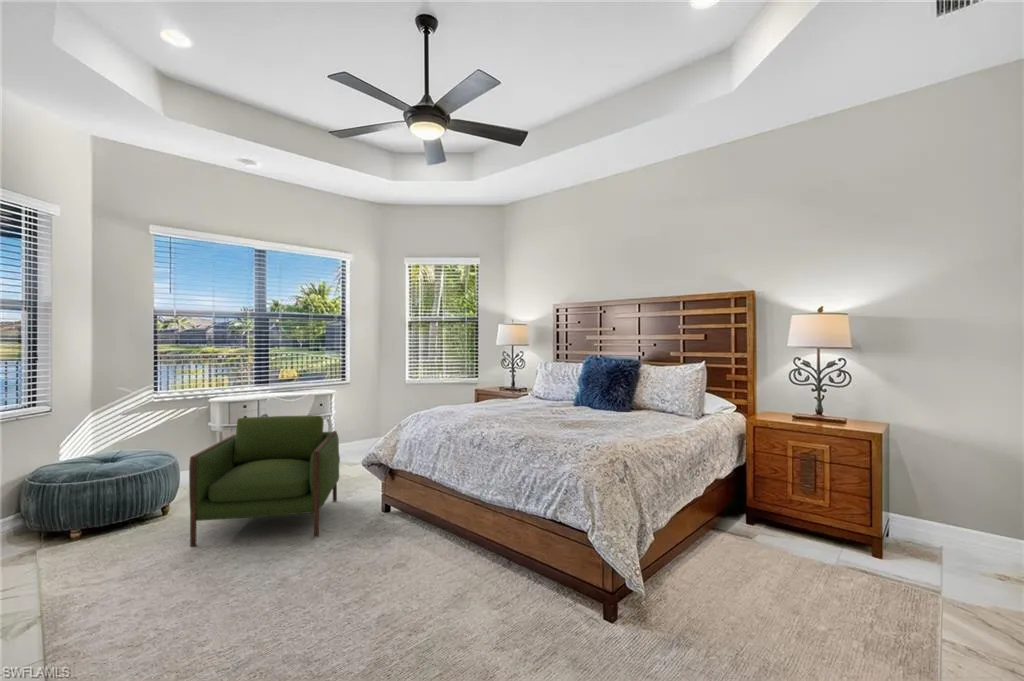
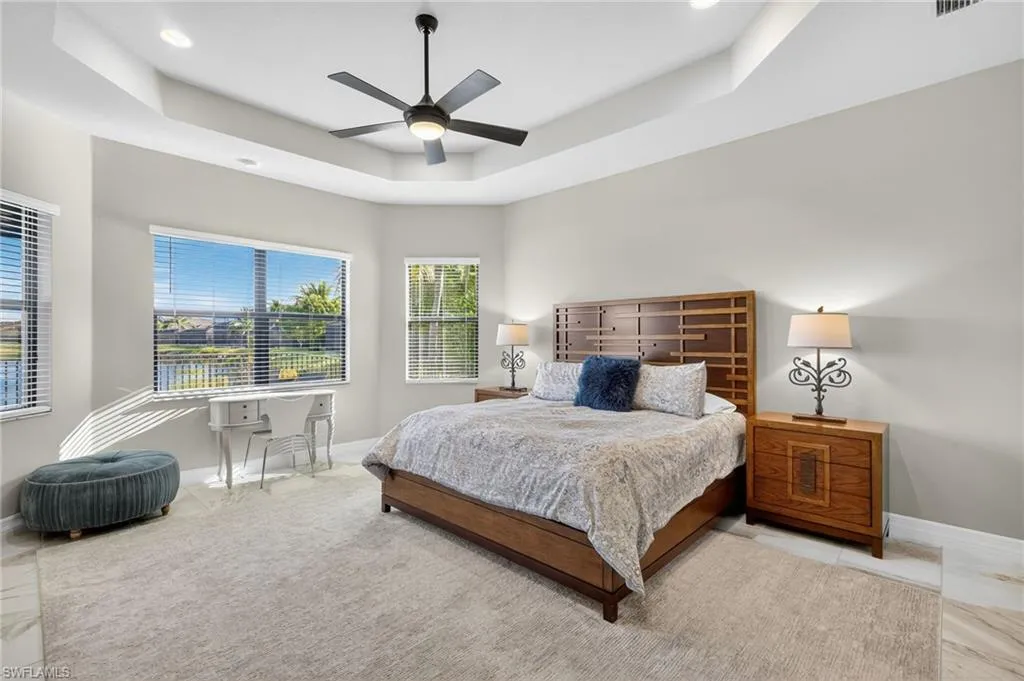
- armchair (273, 470)
